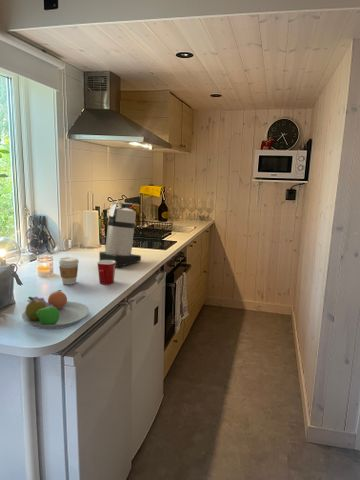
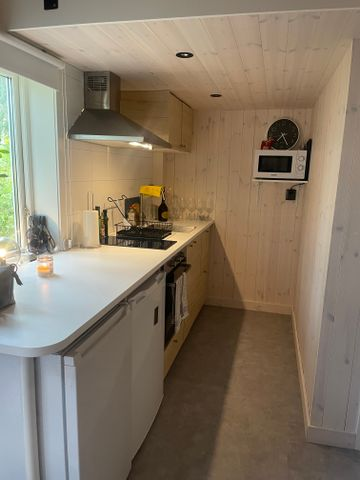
- coffee maker (120, 232)
- mug (105, 273)
- fruit bowl (54, 307)
- coffee cup (69, 270)
